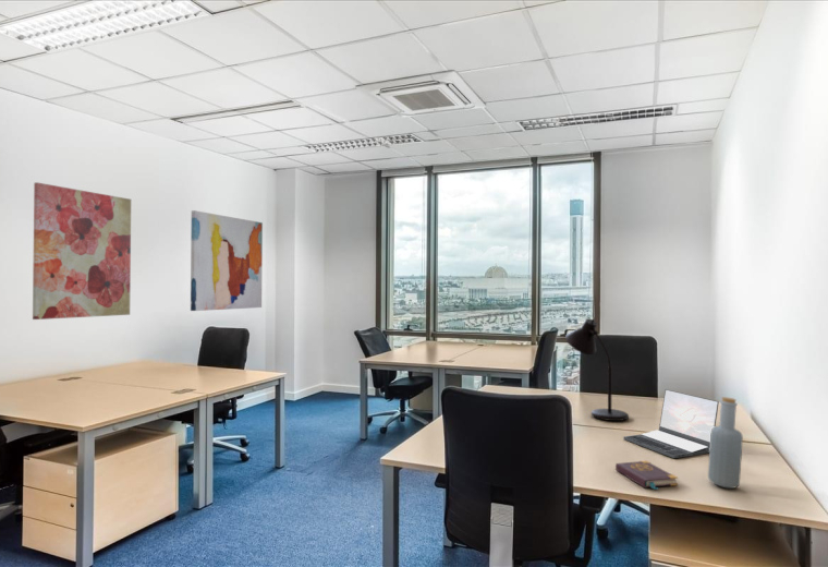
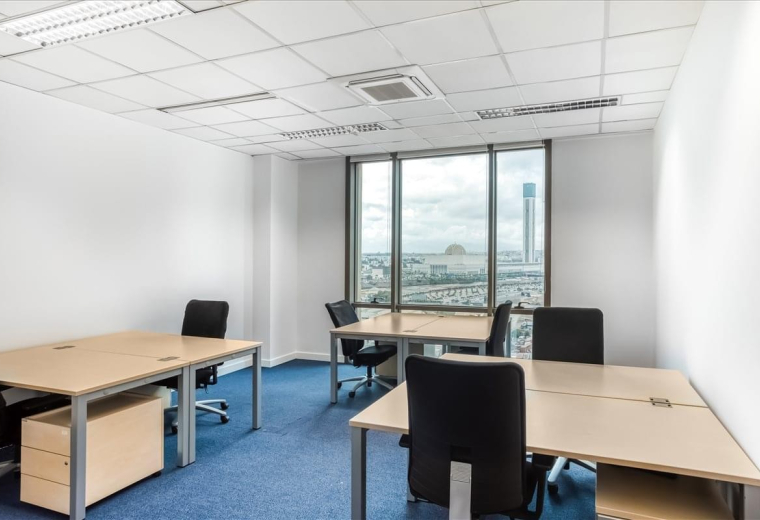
- desk lamp (594, 353)
- wall art (229, 263)
- book (645, 473)
- wall art (86, 254)
- bottle (724, 442)
- laptop (669, 421)
